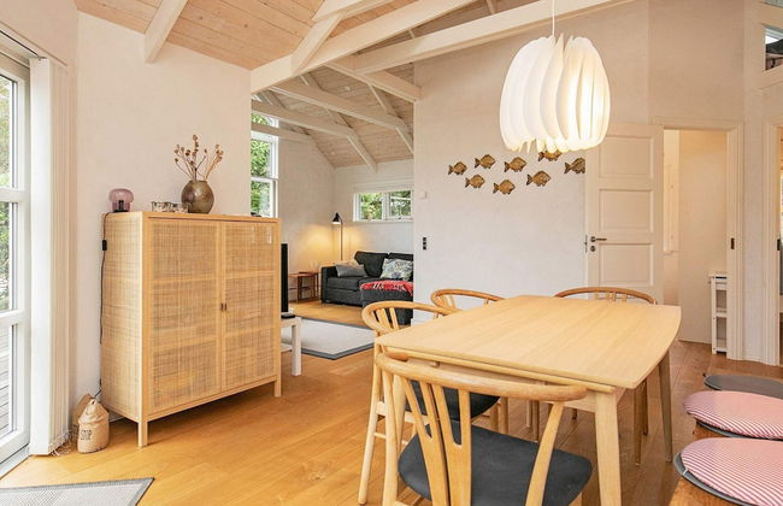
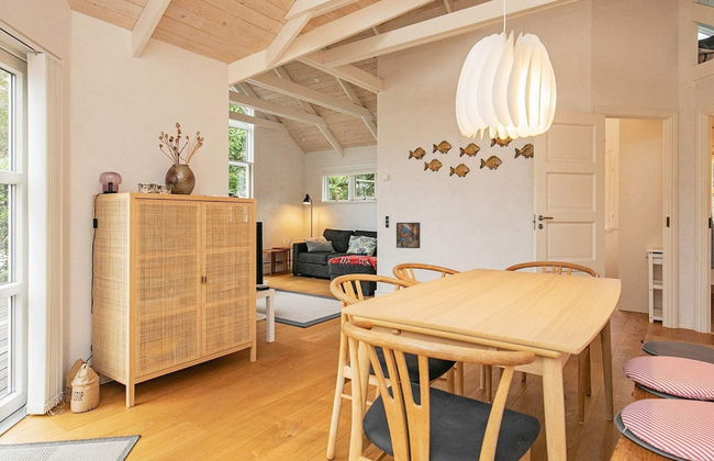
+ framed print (408, 235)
